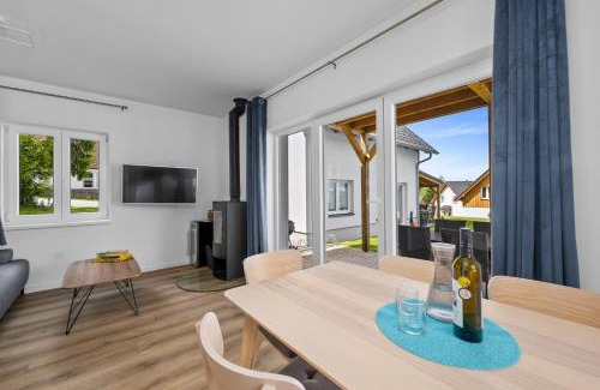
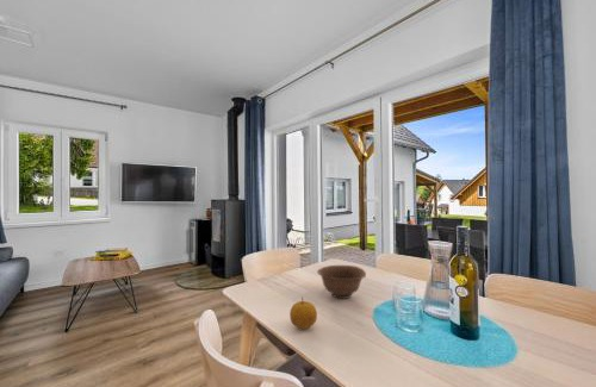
+ fruit (303, 311)
+ bowl (341, 282)
